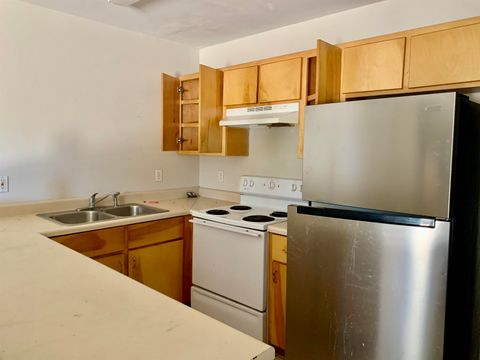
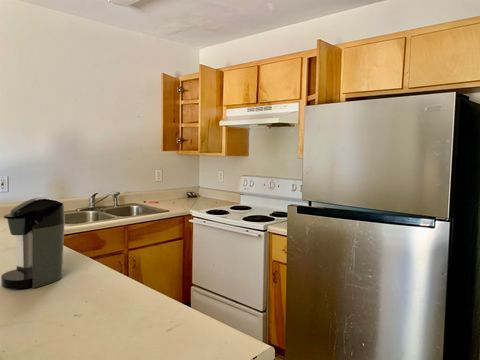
+ coffee maker (31, 236)
